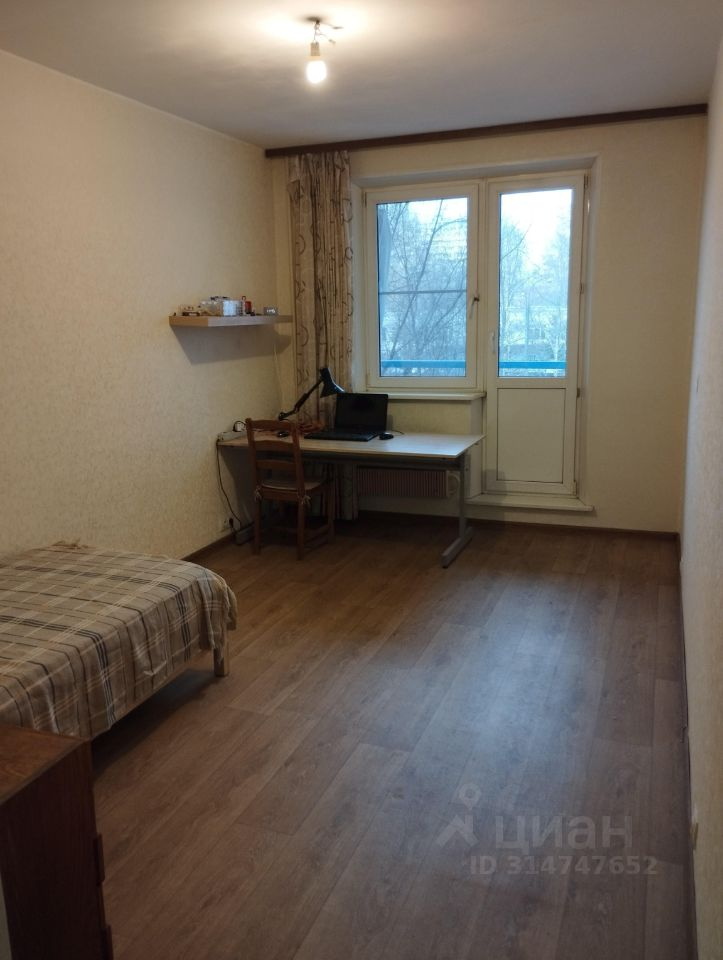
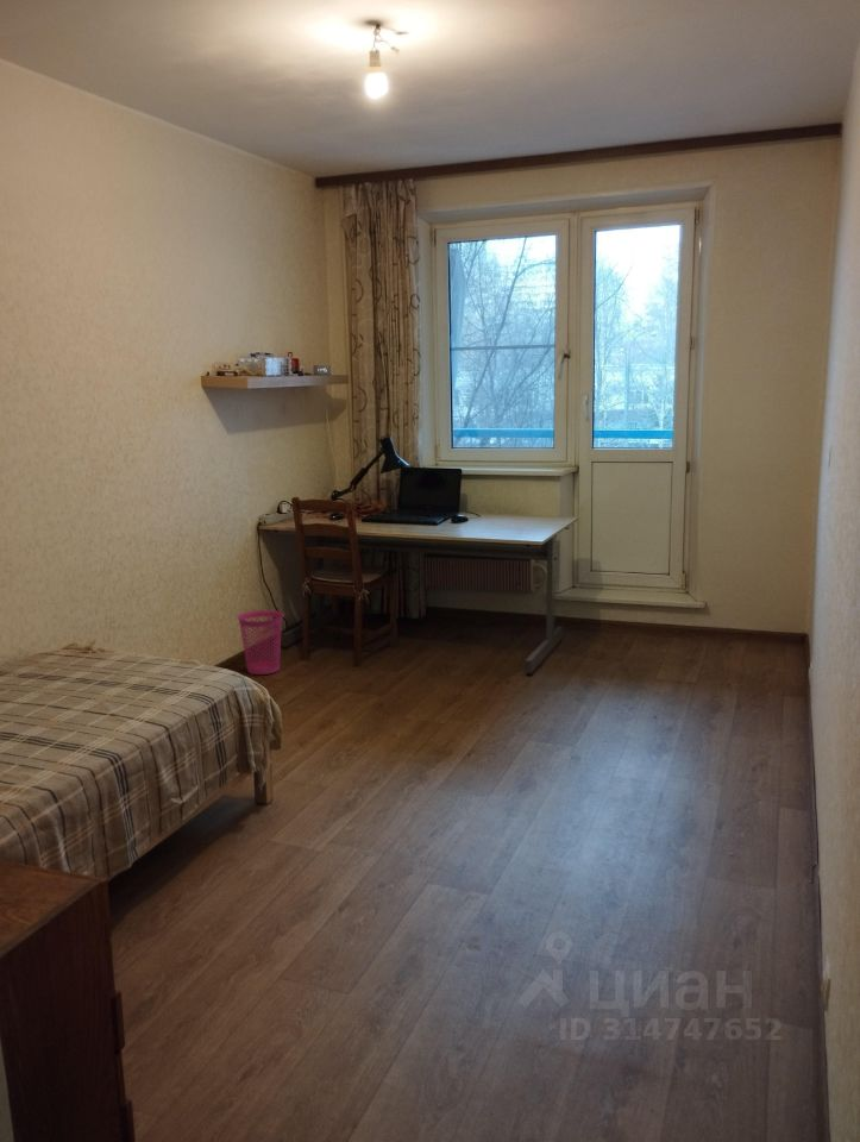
+ waste basket (262, 642)
